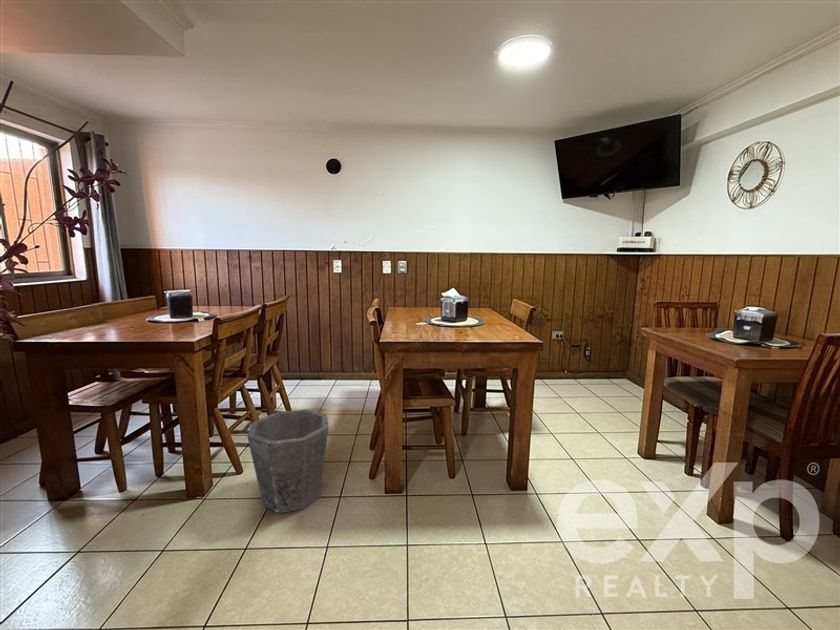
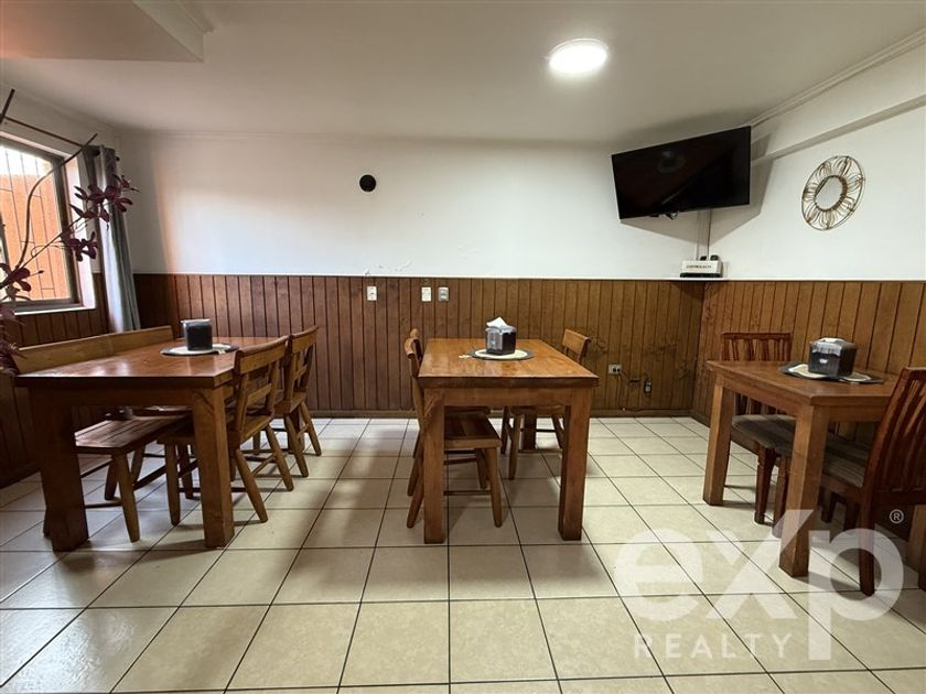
- waste bin (291, 460)
